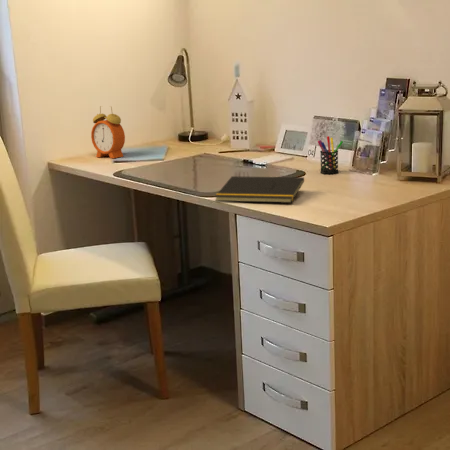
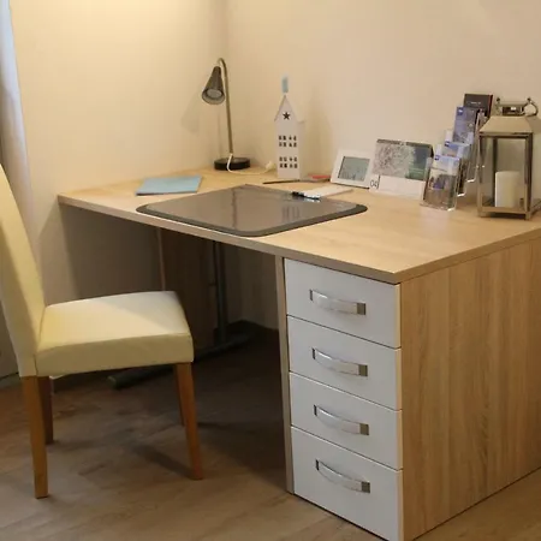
- alarm clock (107, 131)
- notepad (260, 188)
- pen holder (331, 153)
